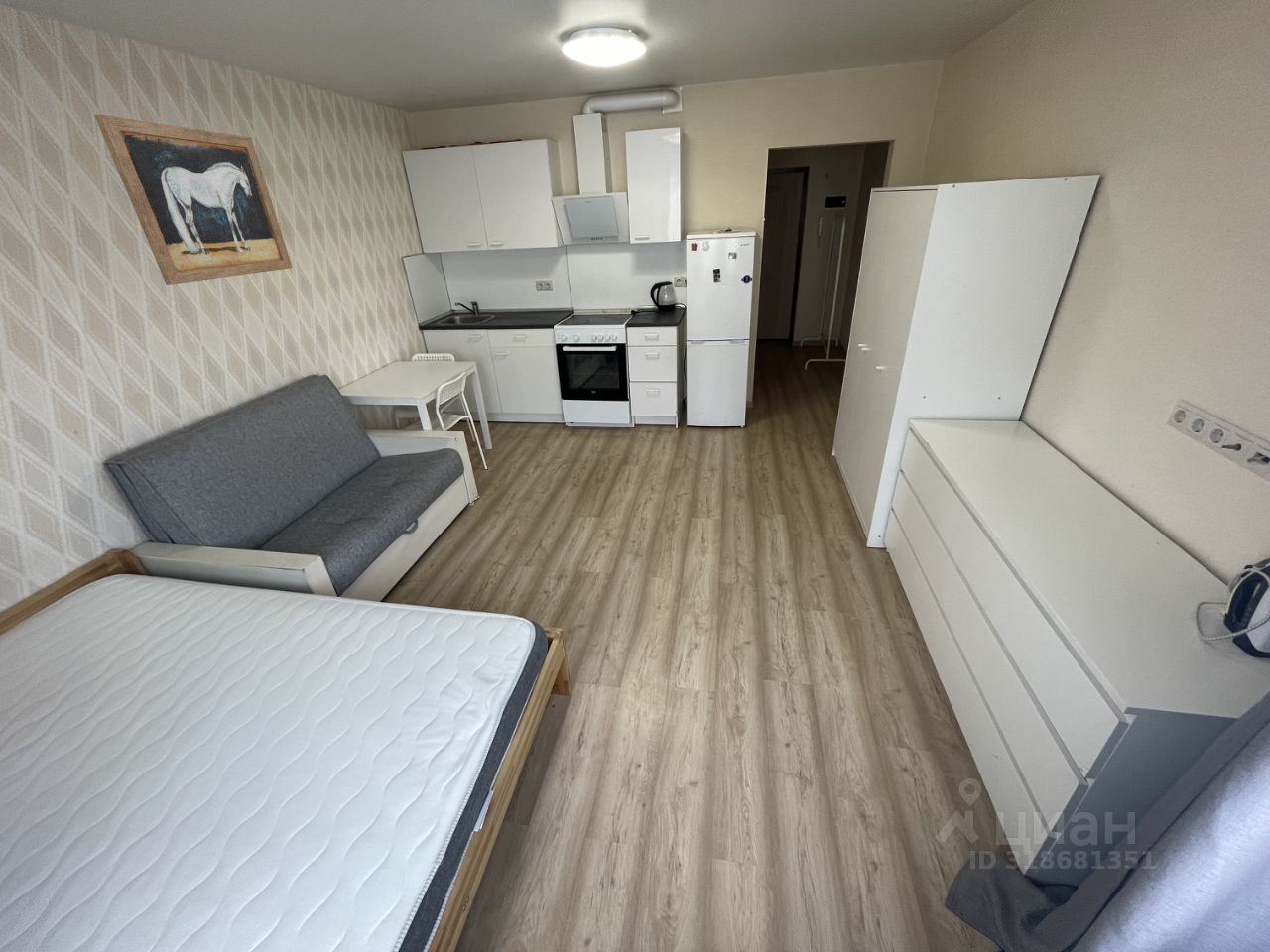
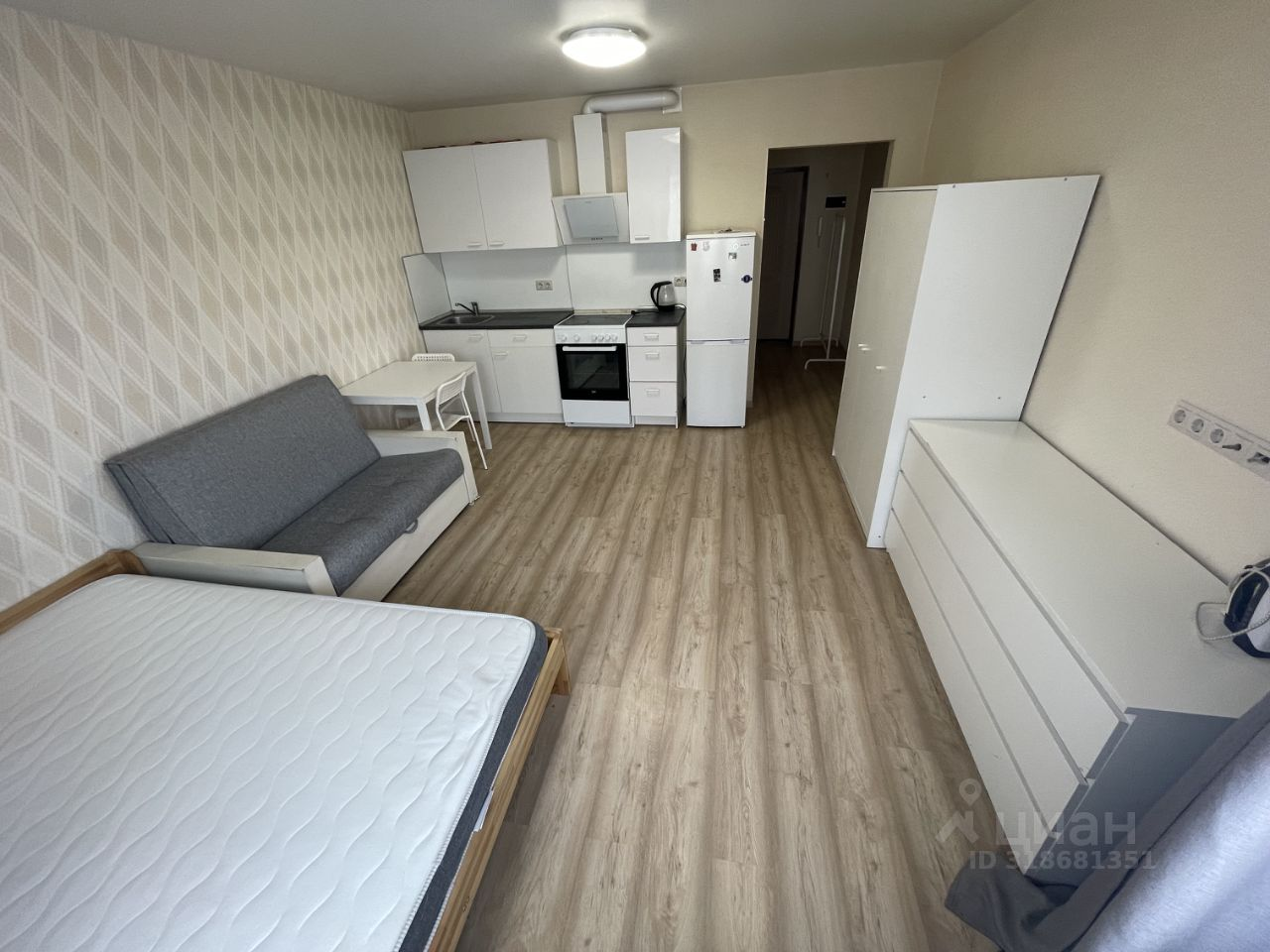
- wall art (211, 205)
